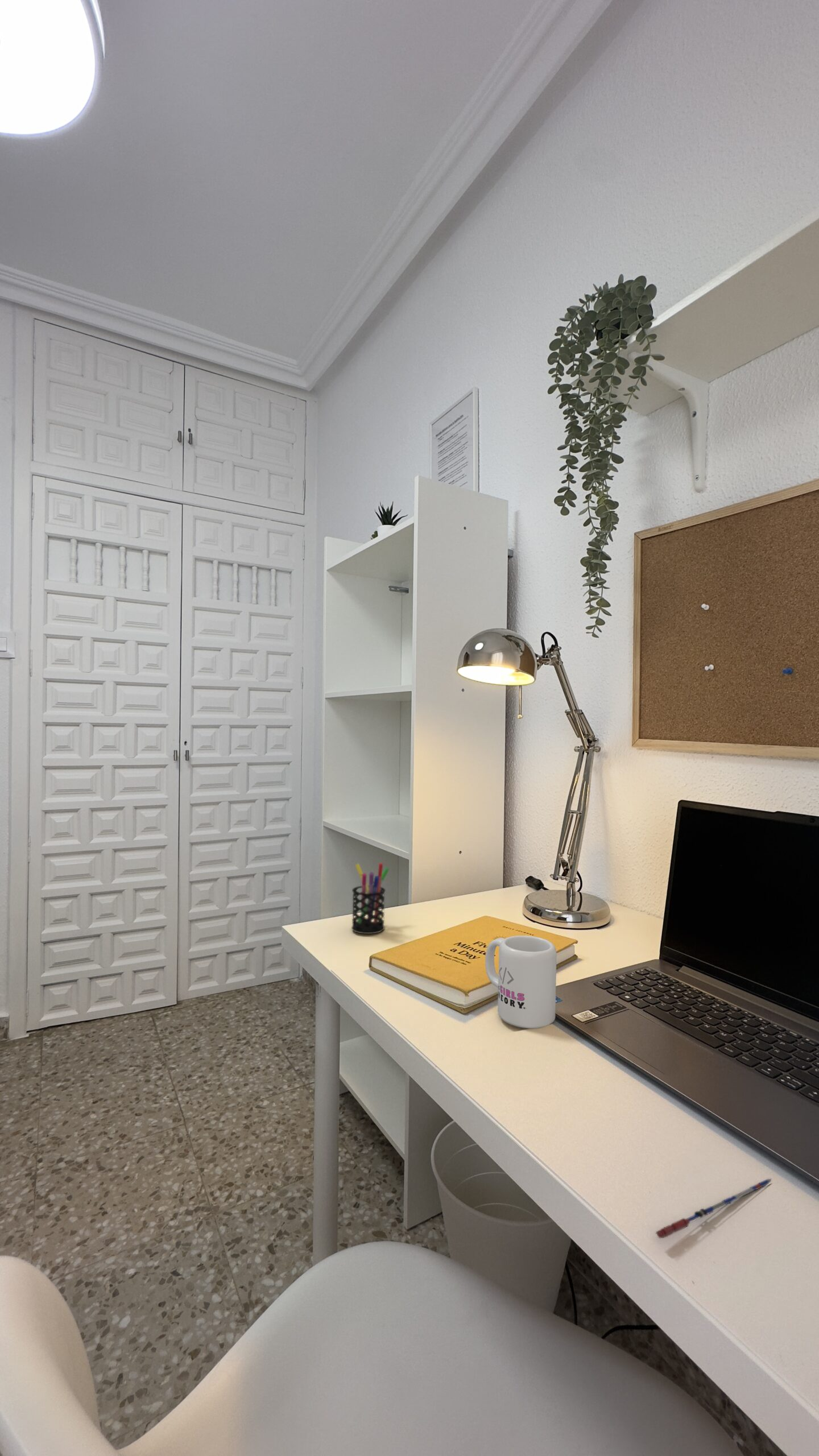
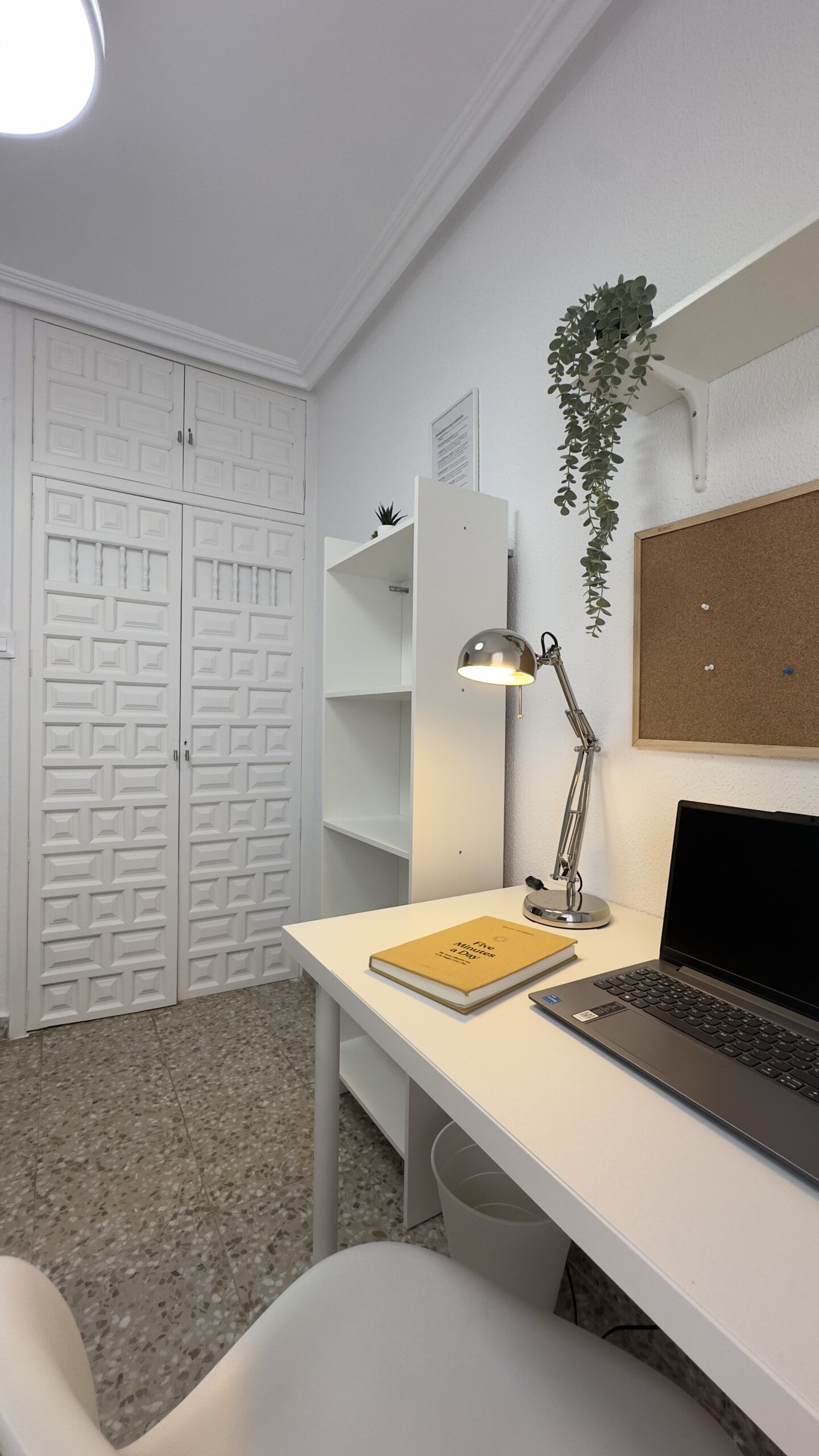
- mug (516, 974)
- pen holder (373, 894)
- pen (719, 1205)
